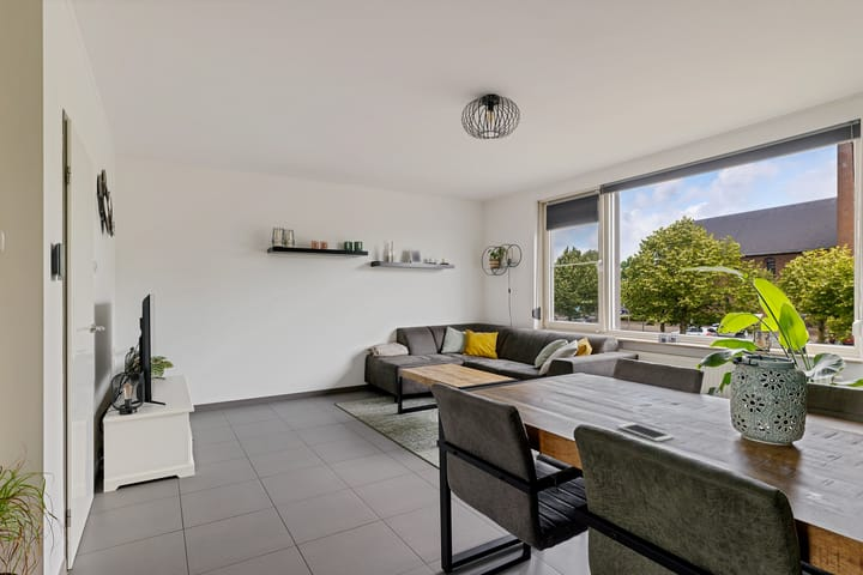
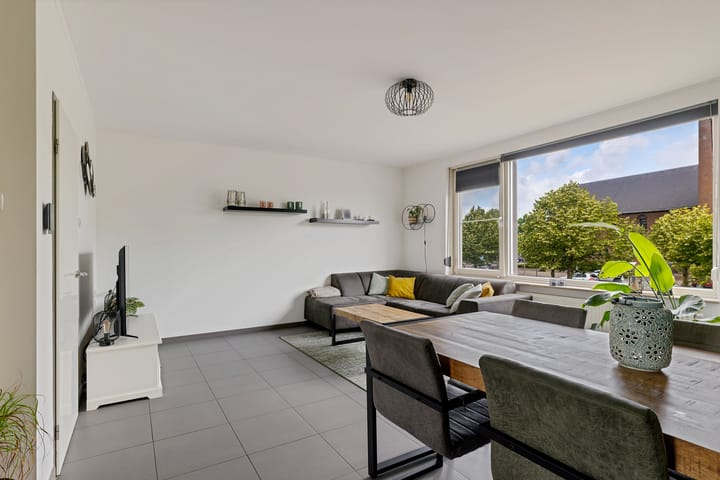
- cell phone (644, 431)
